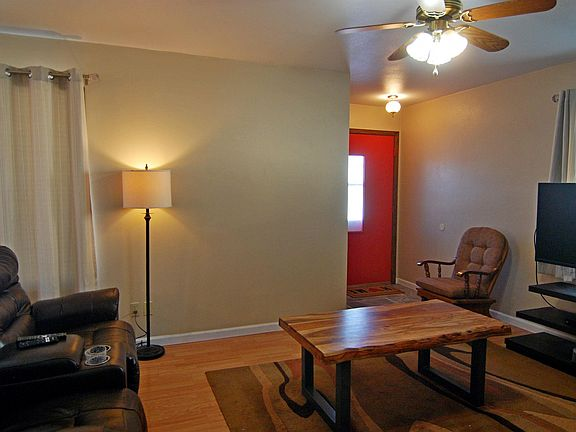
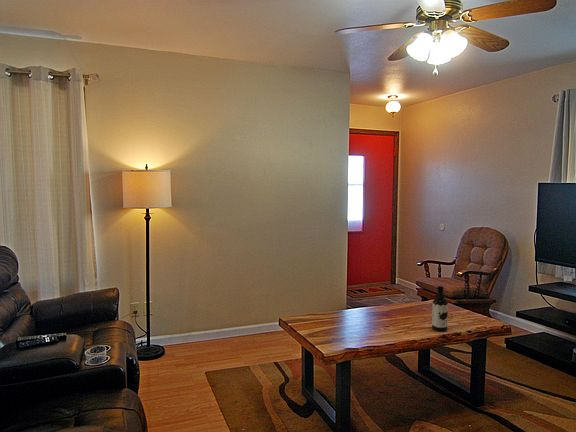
+ water bottle (439, 307)
